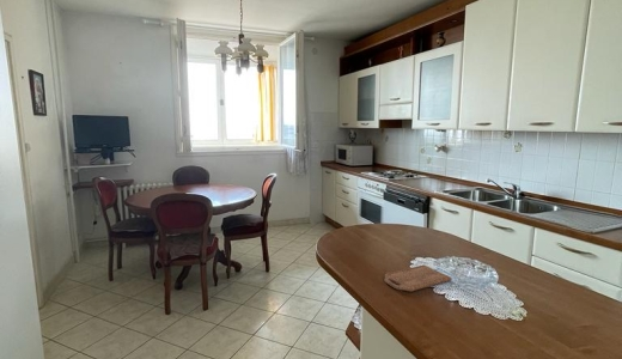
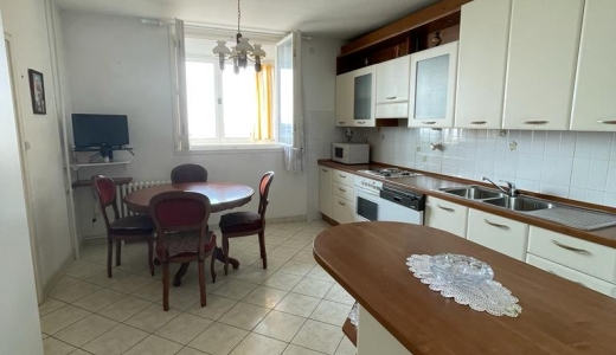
- cutting board (414, 278)
